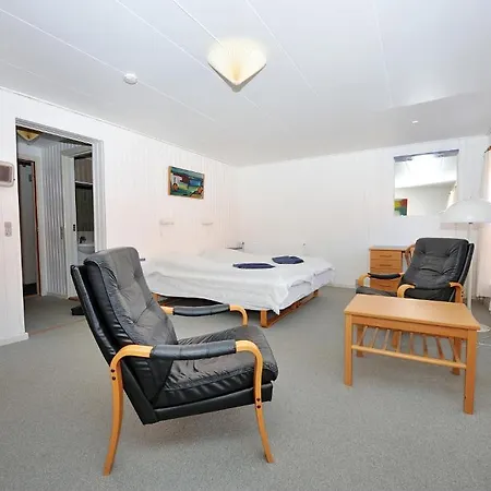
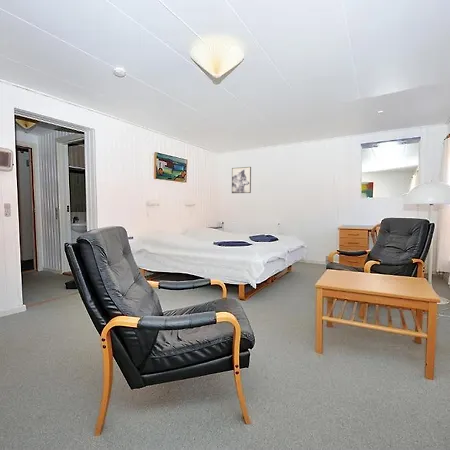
+ wall art (241, 180)
